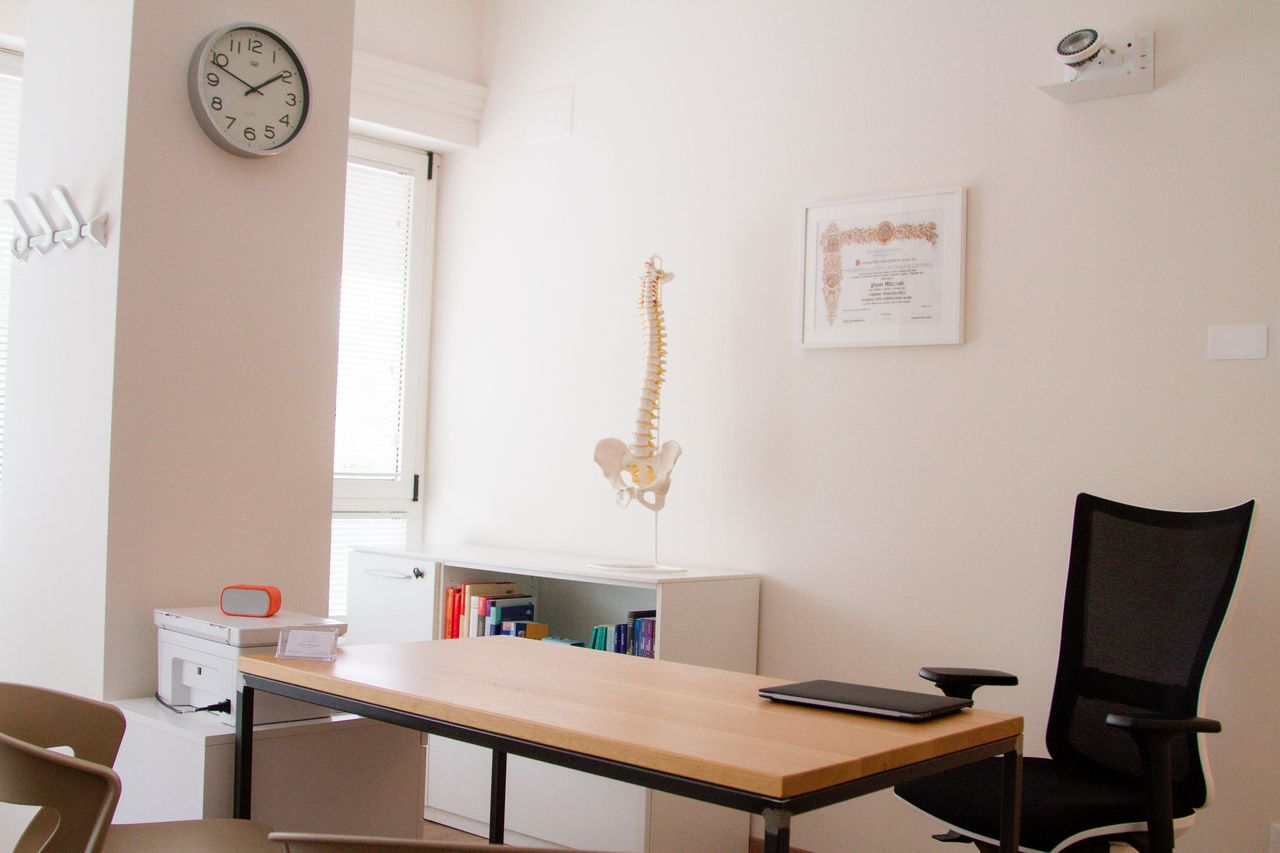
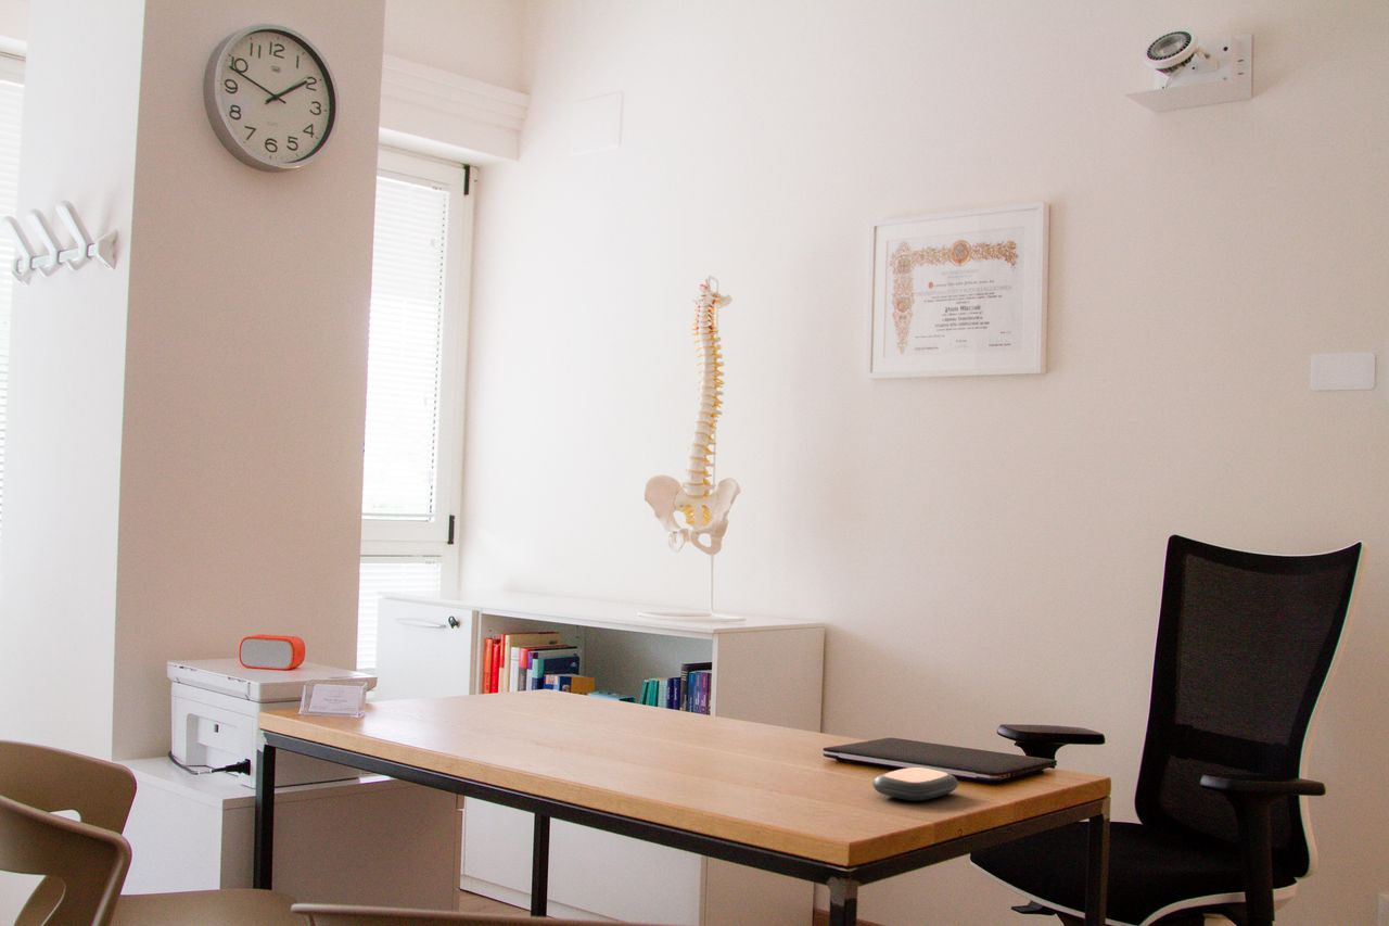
+ remote control (915, 784)
